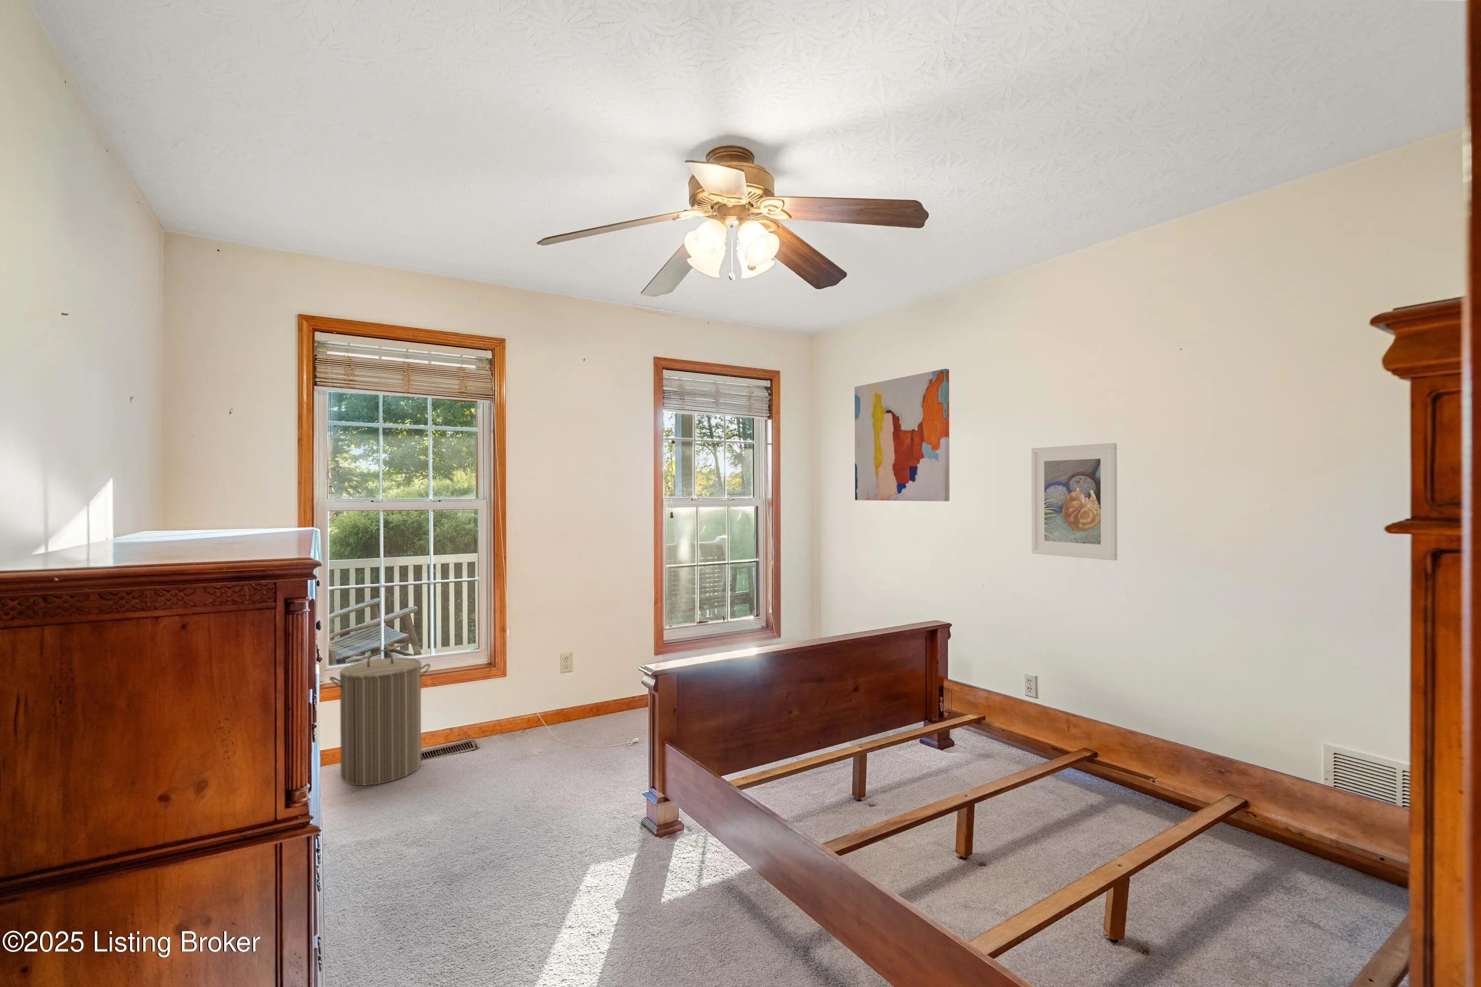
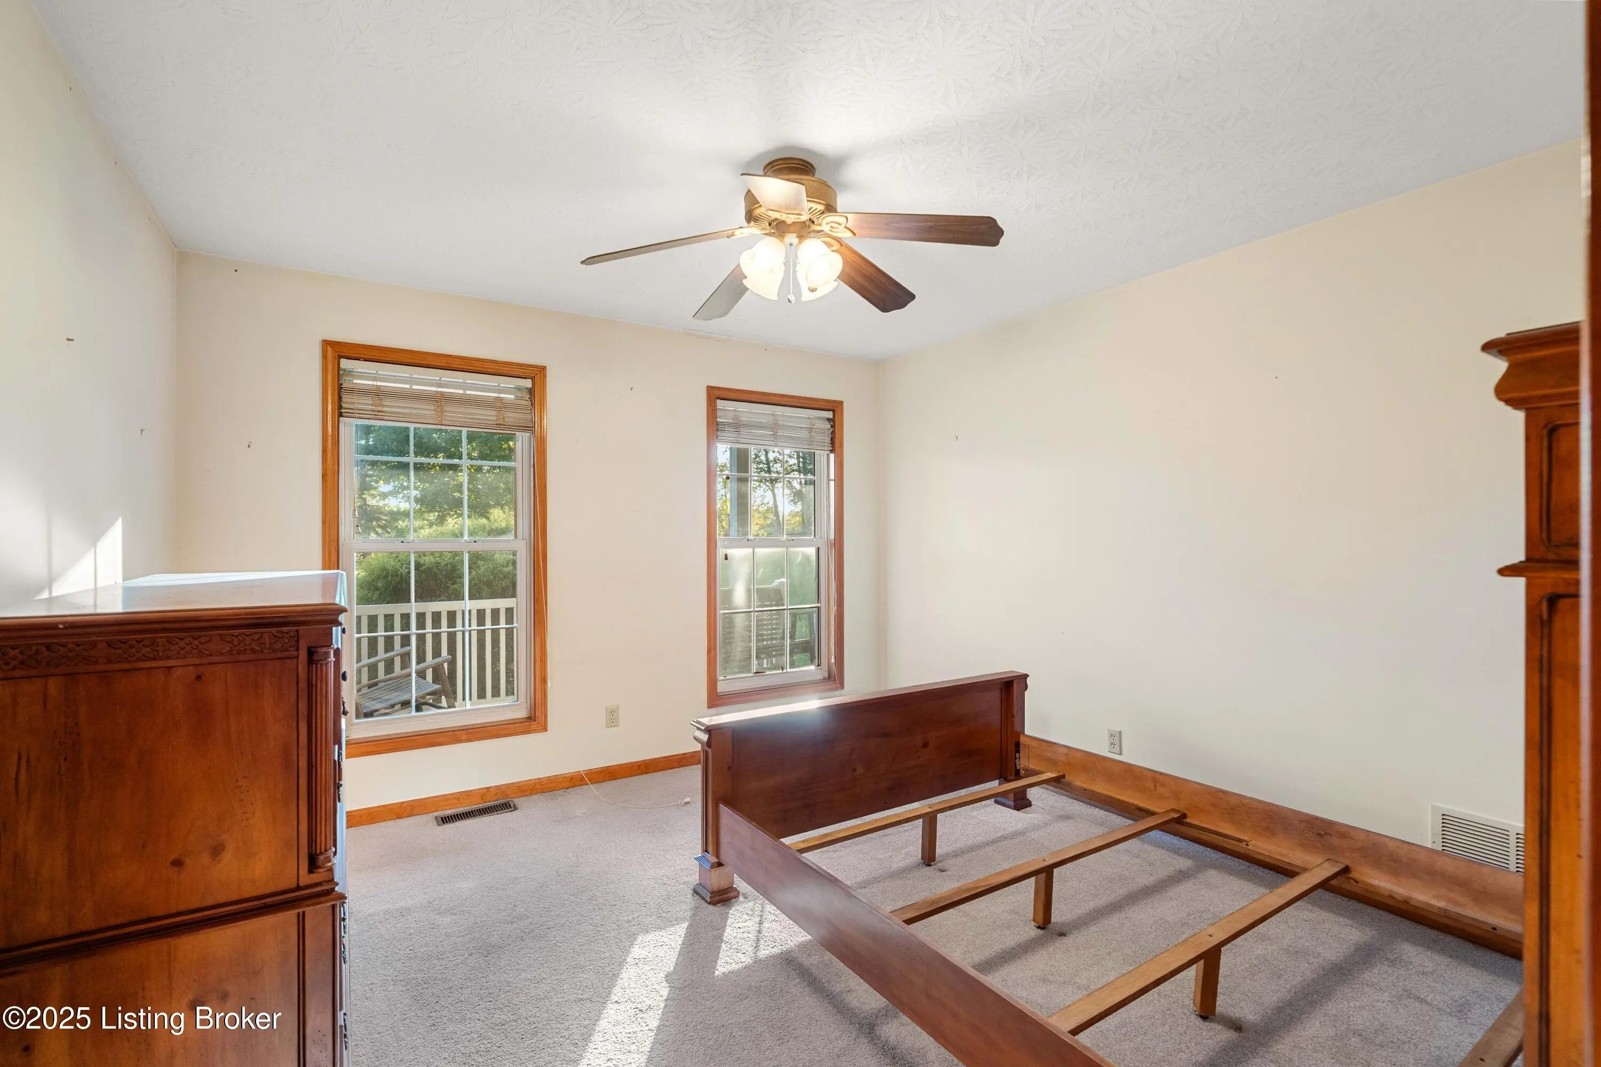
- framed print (1072, 501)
- laundry hamper (381, 709)
- wall art (898, 440)
